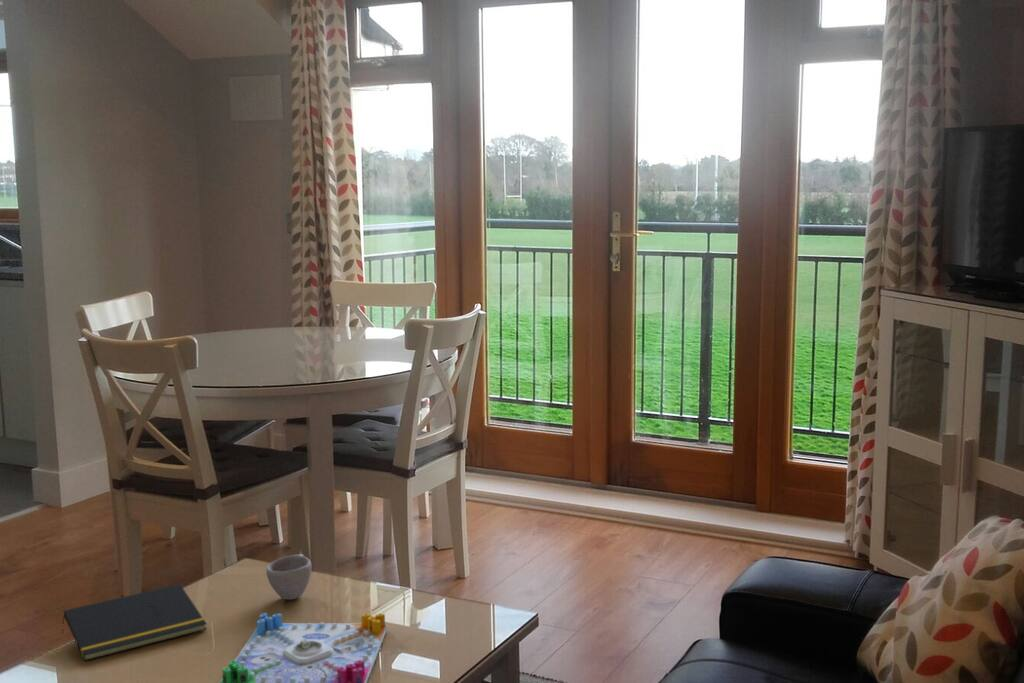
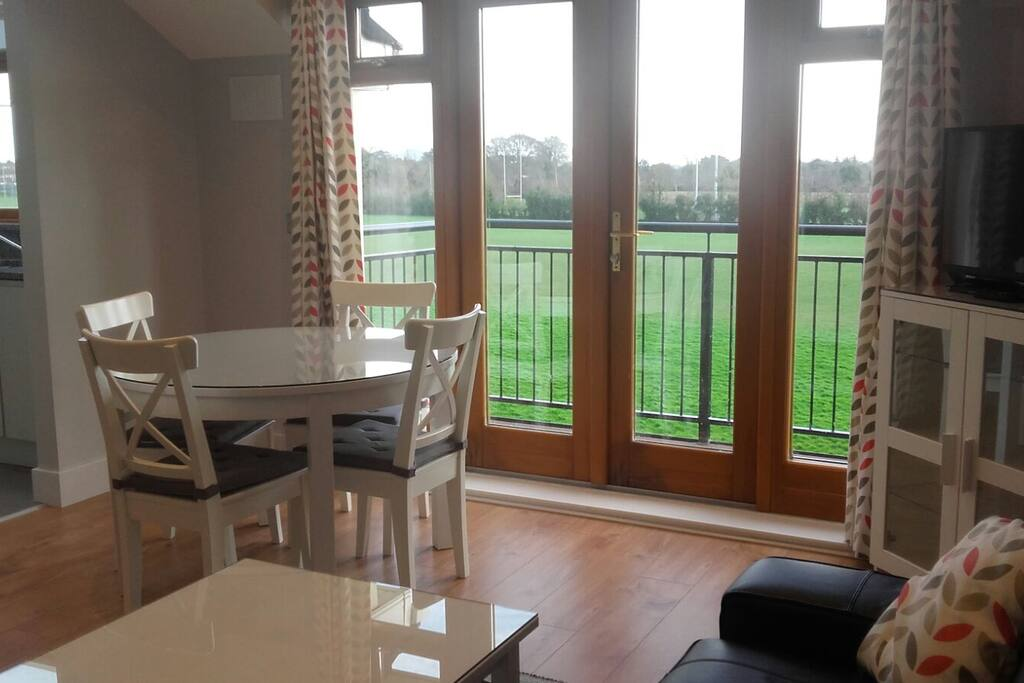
- board game (308, 647)
- cup (291, 577)
- notepad (135, 619)
